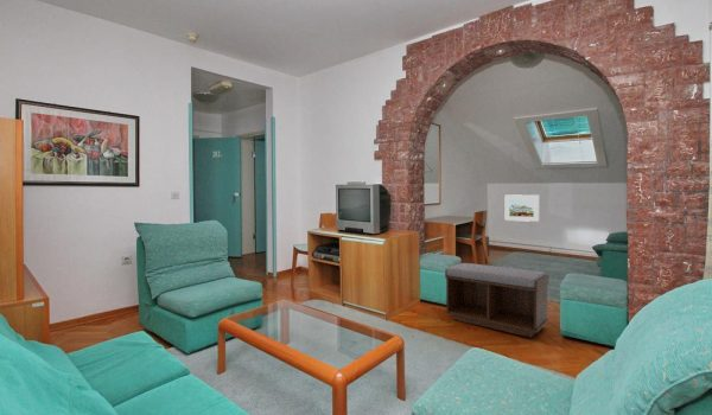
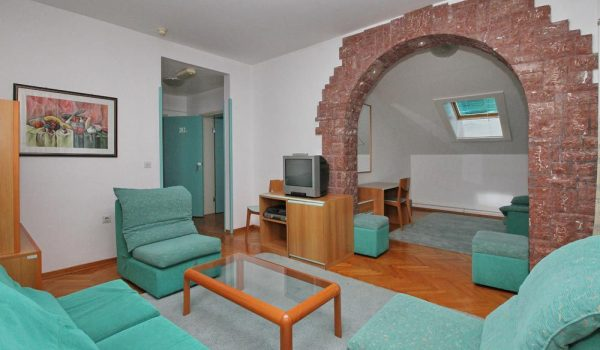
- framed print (521, 208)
- bench (495, 295)
